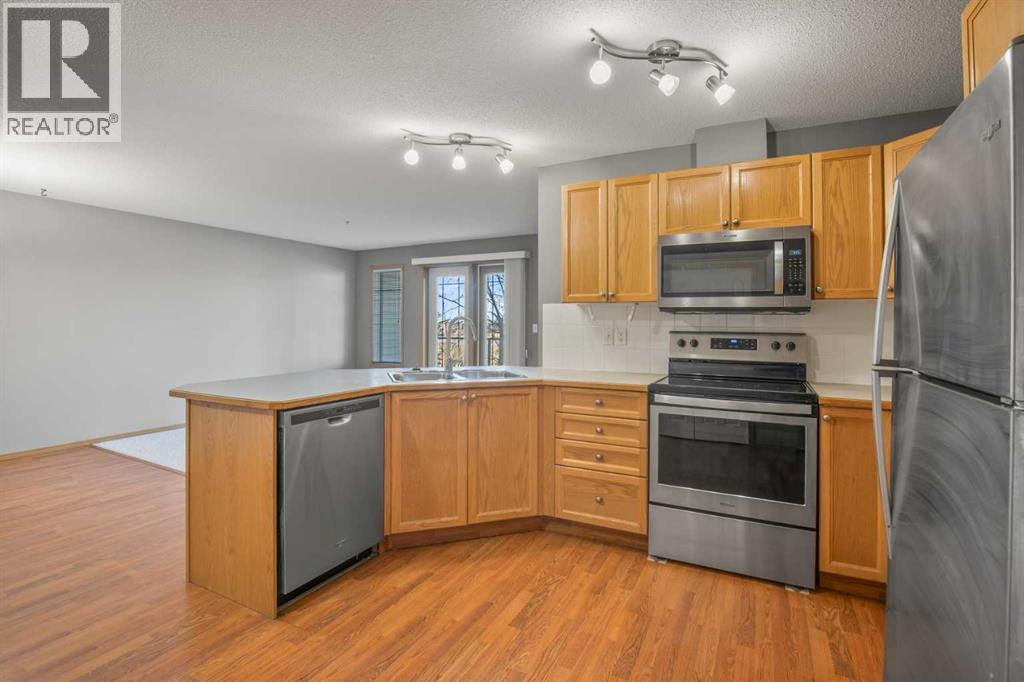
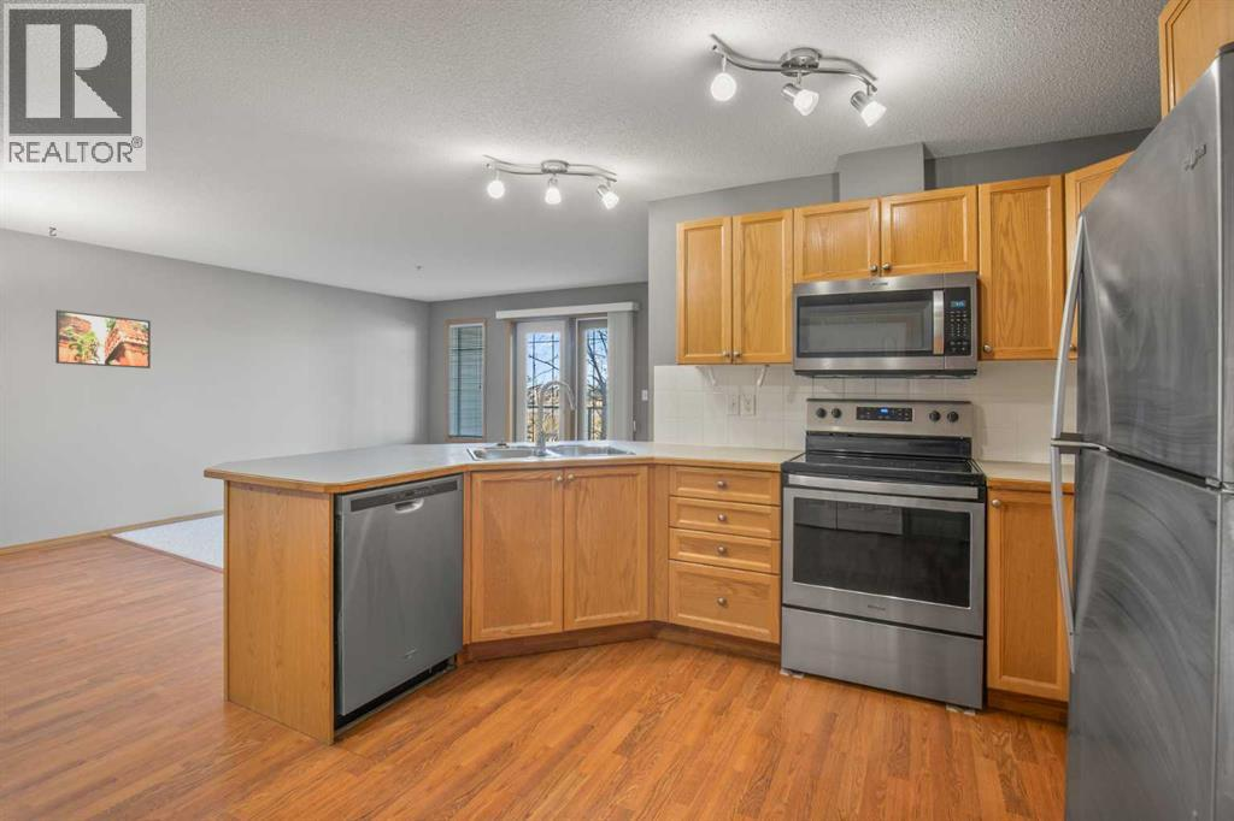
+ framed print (105, 341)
